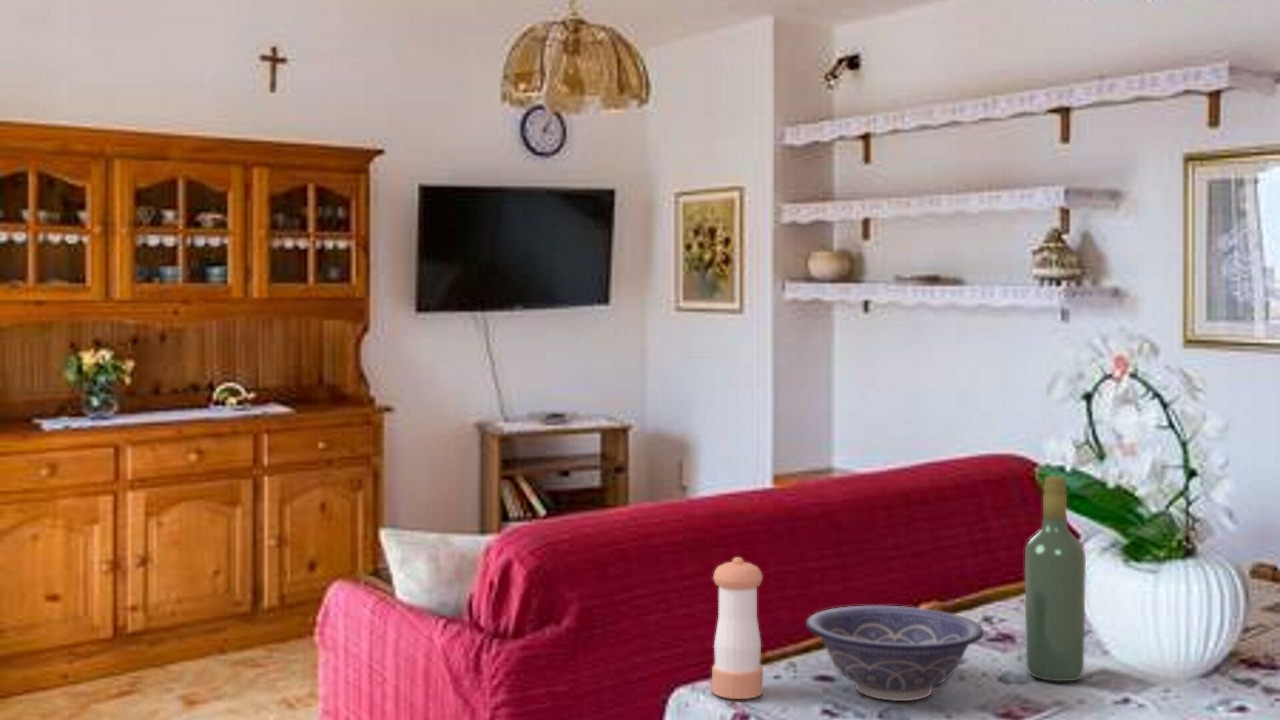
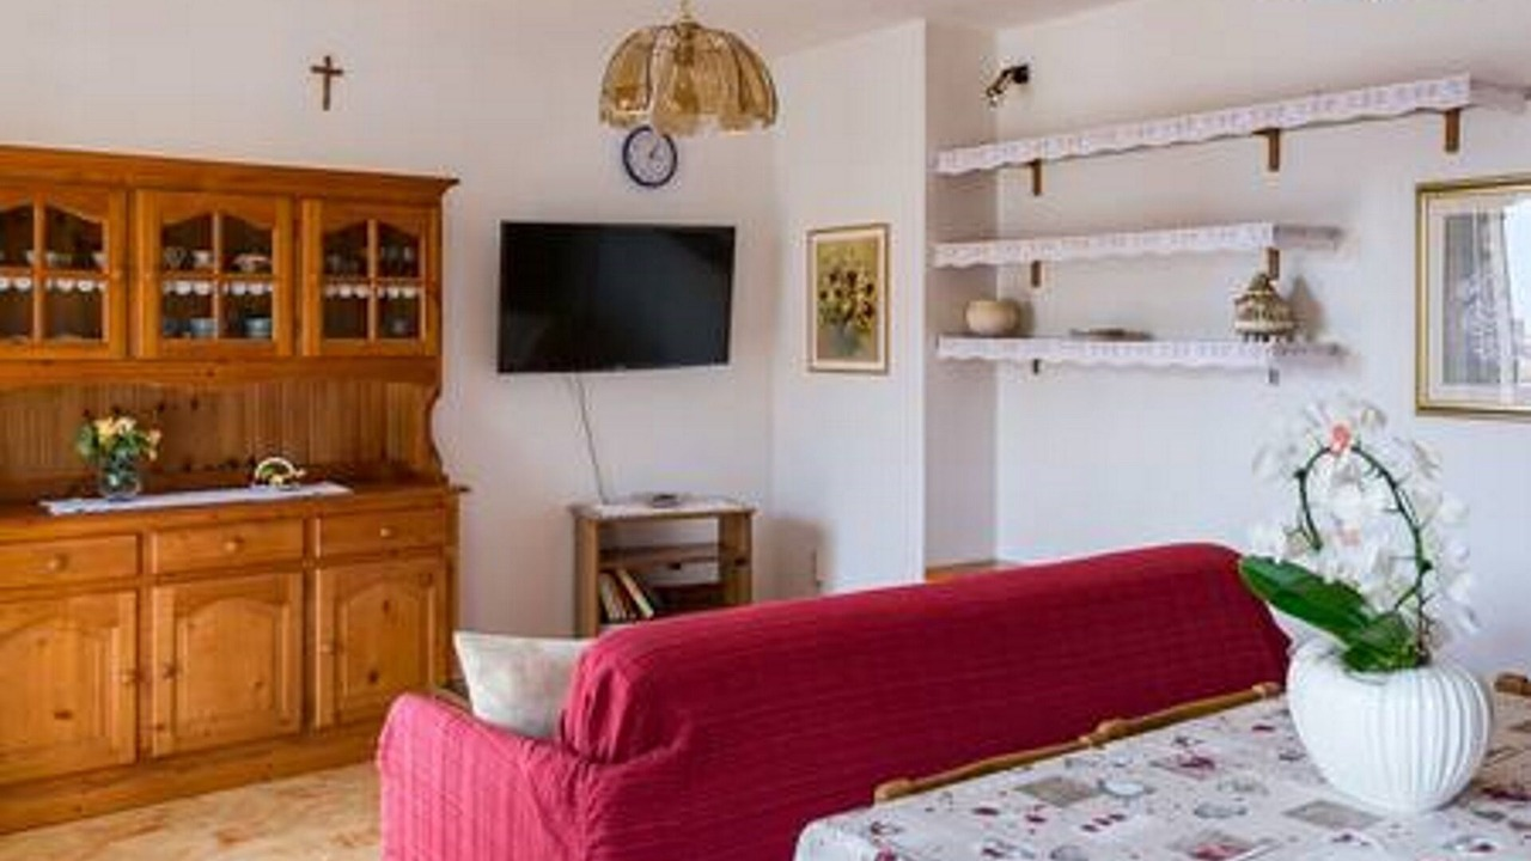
- decorative bowl (893, 657)
- wine bottle (1055, 576)
- pepper shaker (737, 624)
